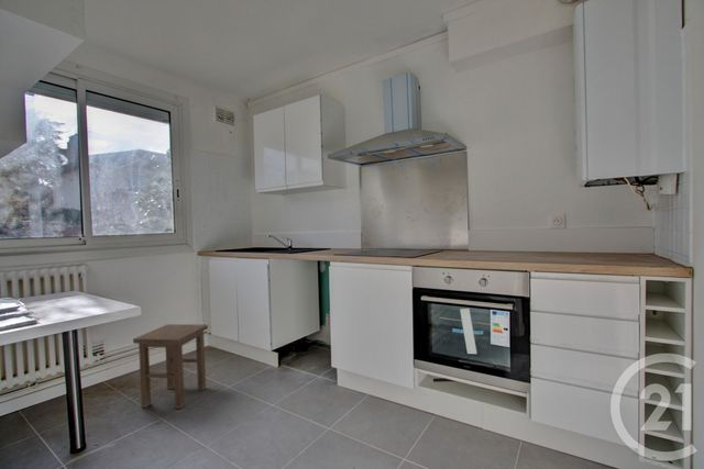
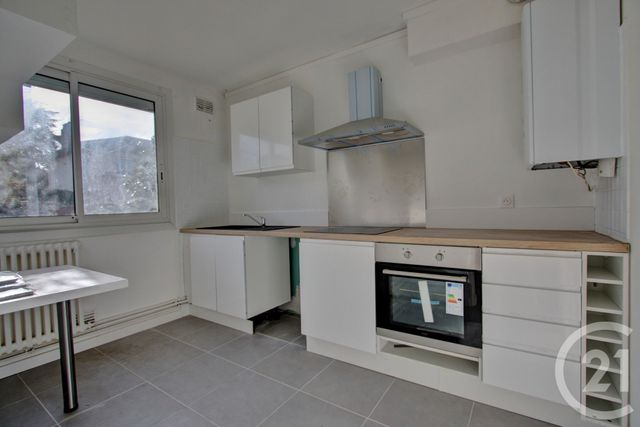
- stool (174, 364)
